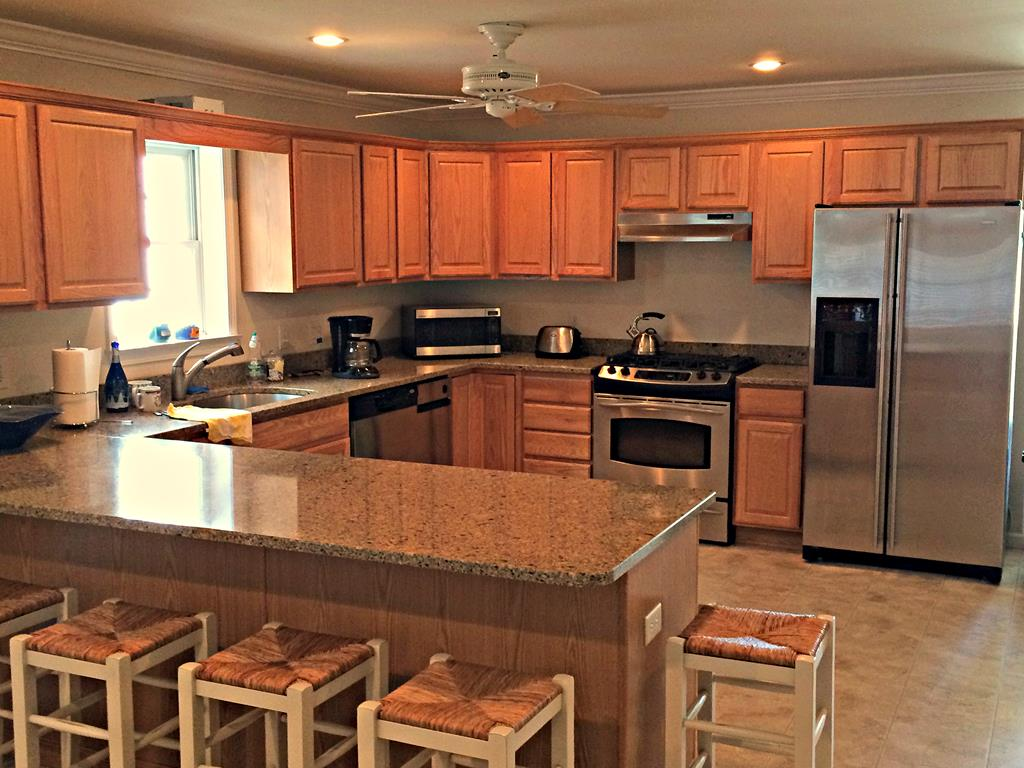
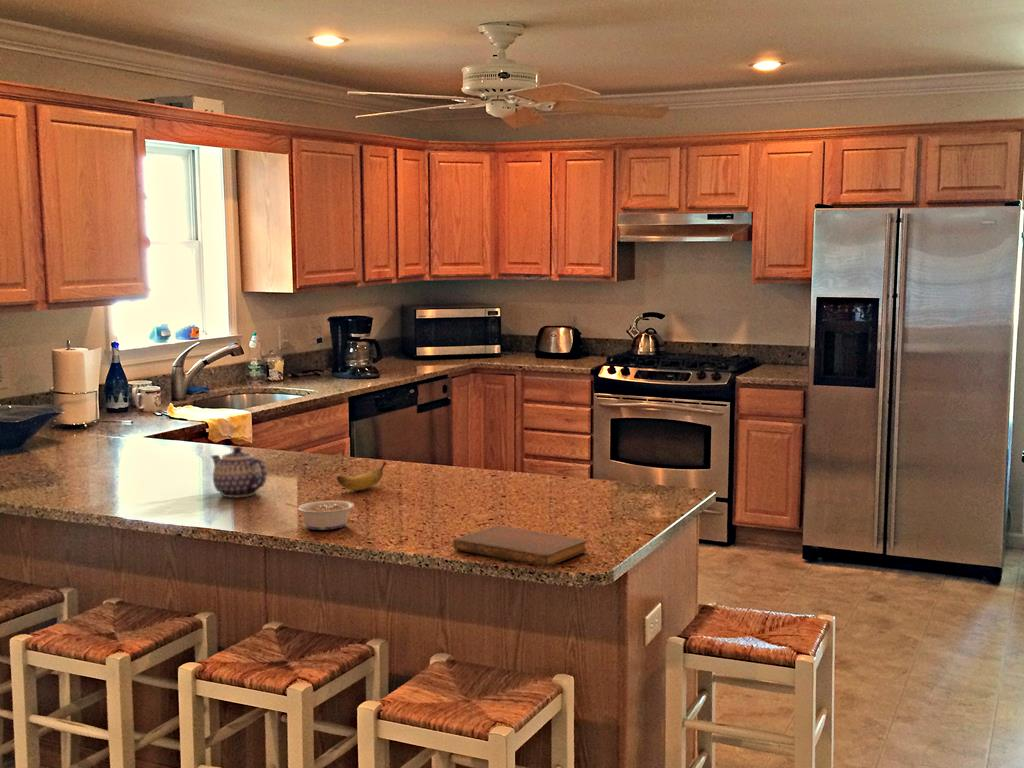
+ teapot (237, 470)
+ legume (324, 514)
+ banana (362, 477)
+ notebook (520, 544)
